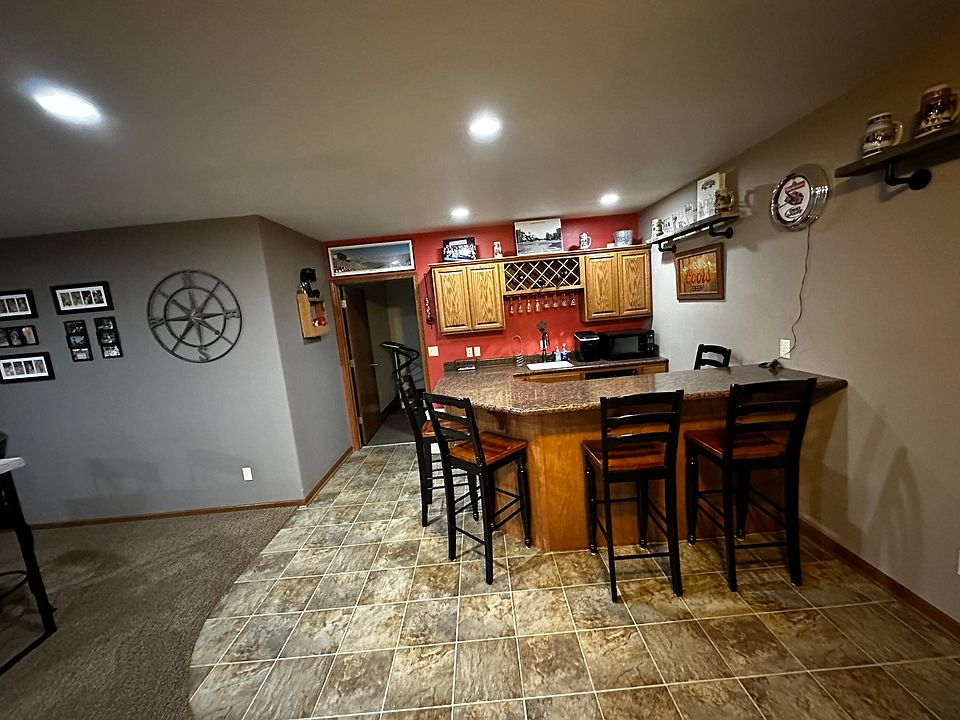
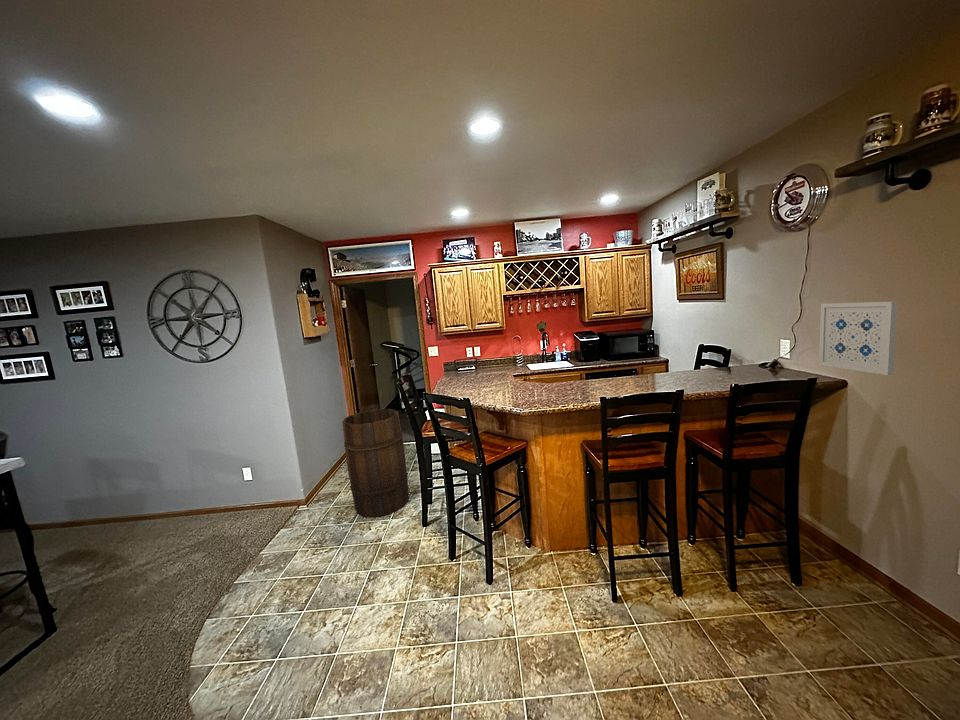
+ wooden barrel (376, 460)
+ wall art (854, 336)
